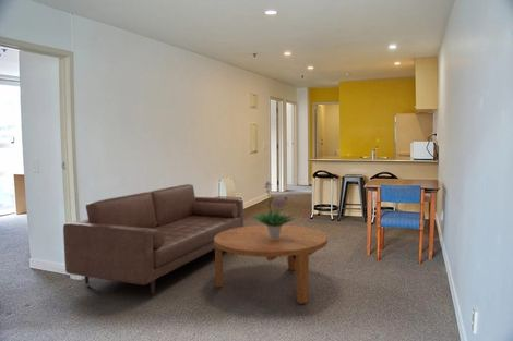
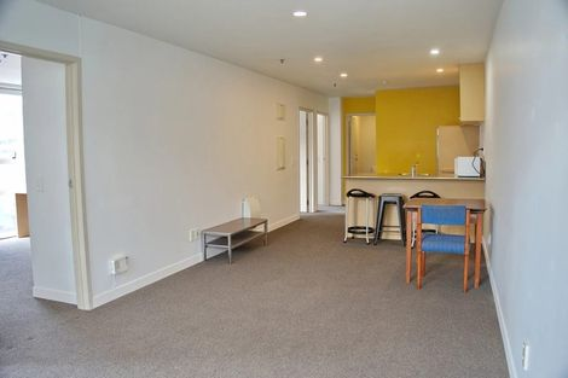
- sofa (168, 228)
- potted plant (272, 209)
- coffee table (271, 259)
